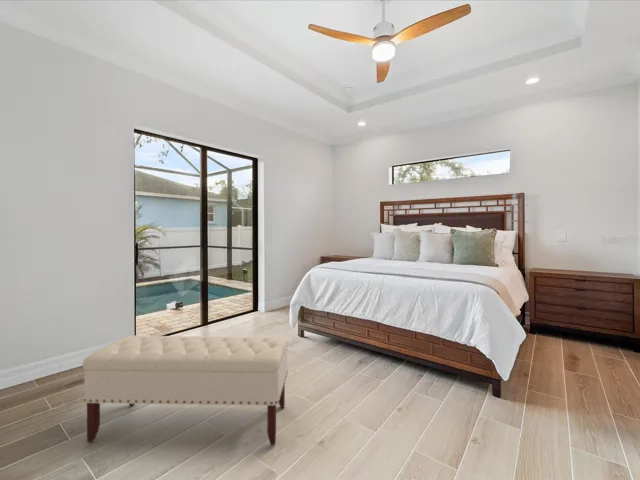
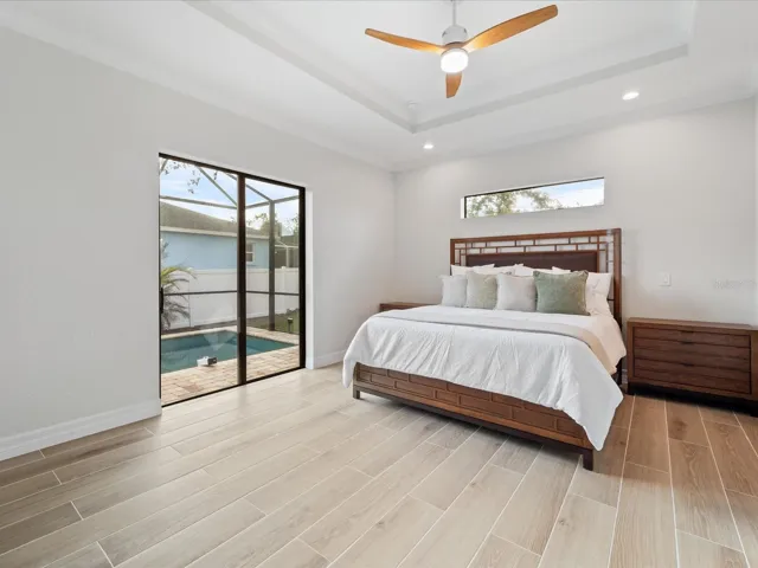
- bench (195, 383)
